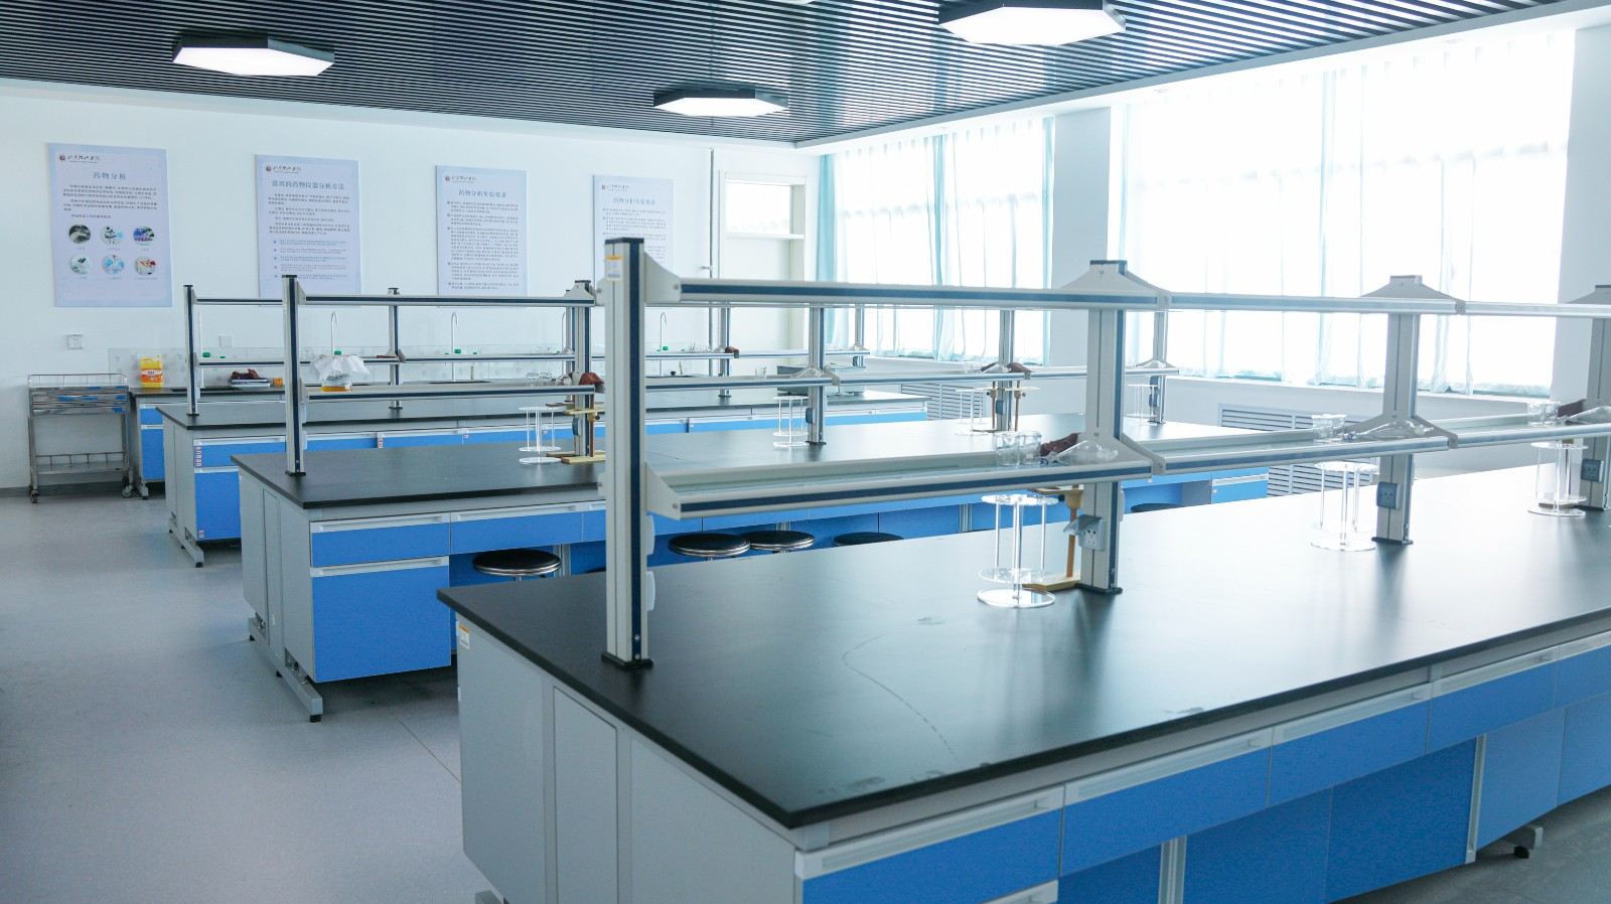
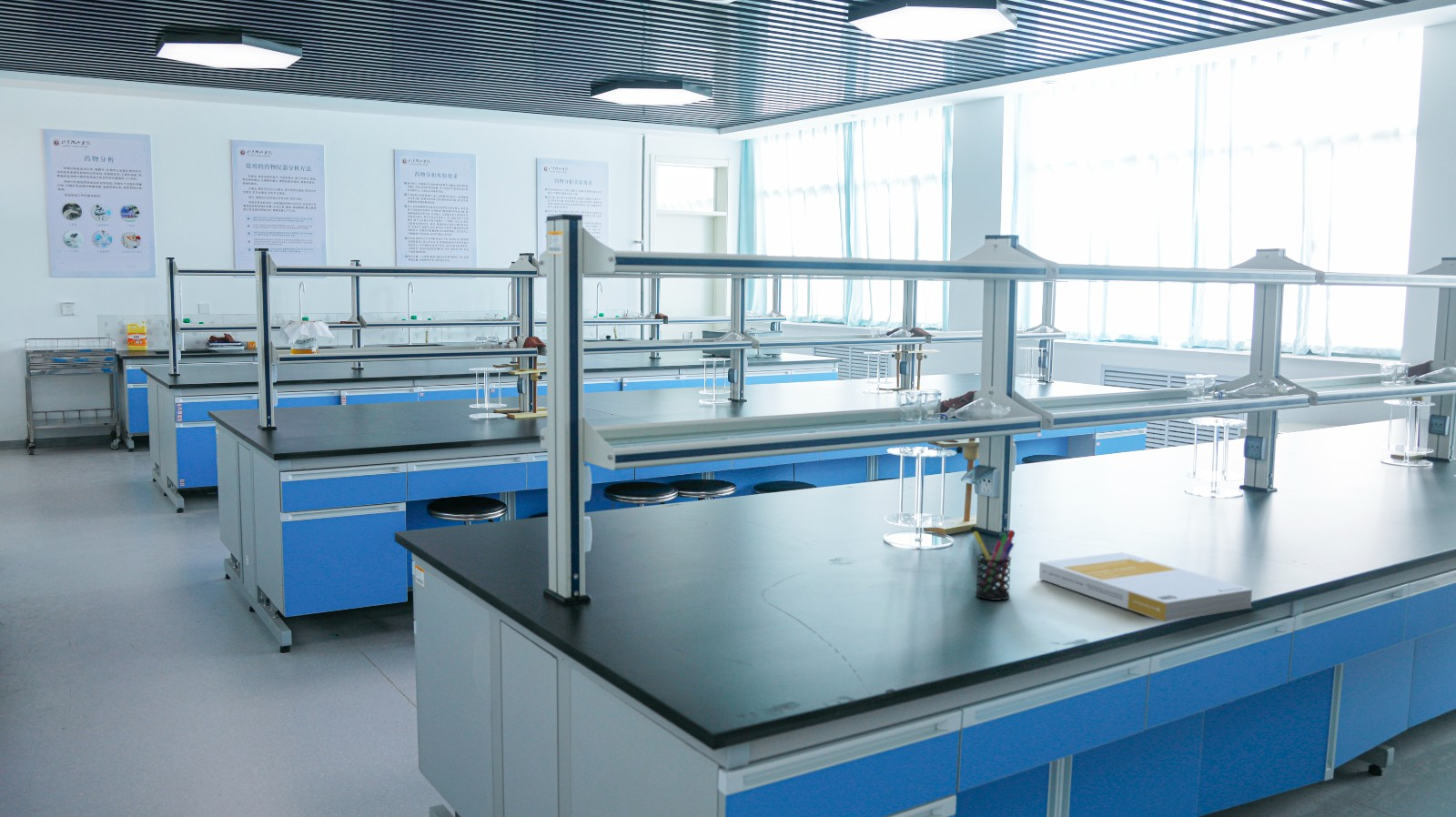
+ book (1141, 583)
+ pen holder (996, 561)
